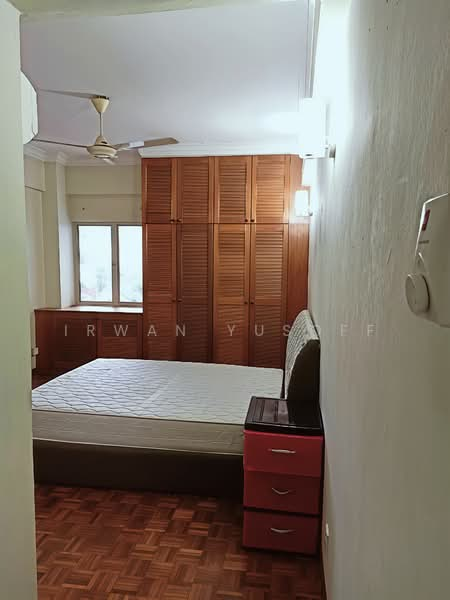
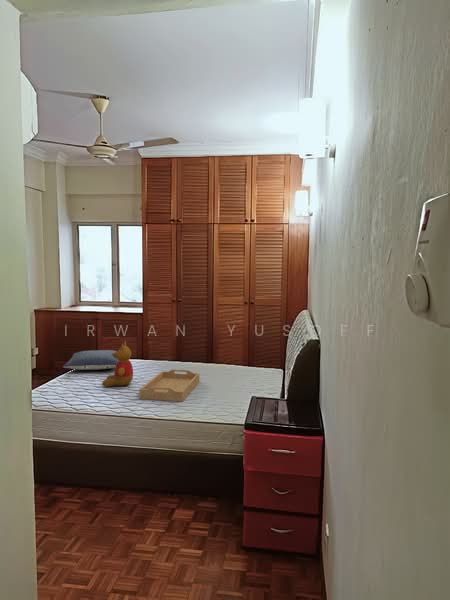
+ pillow (96, 359)
+ teddy bear (118, 363)
+ serving tray (171, 383)
